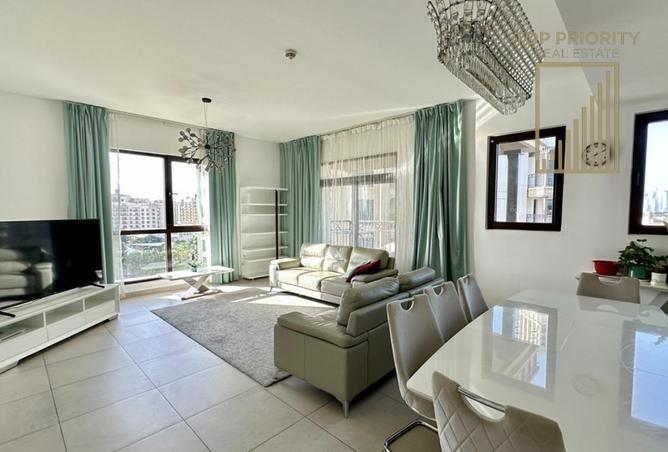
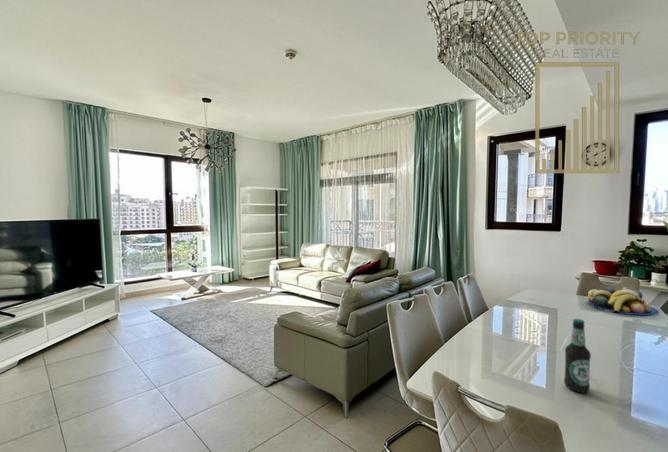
+ bottle (577, 354)
+ fruit bowl (621, 297)
